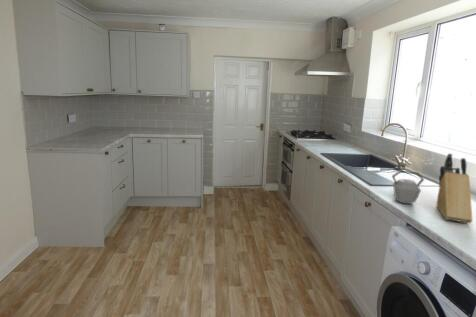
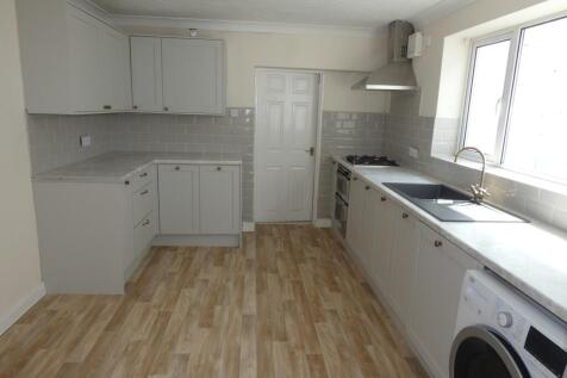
- knife block (455, 185)
- kettle (404, 183)
